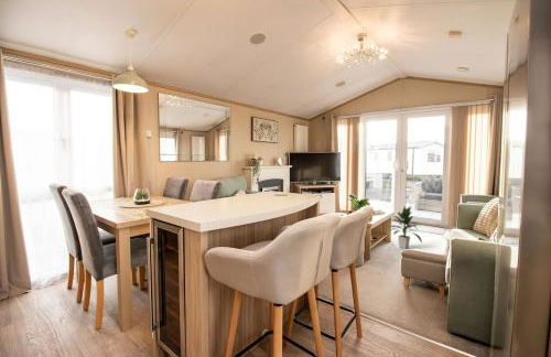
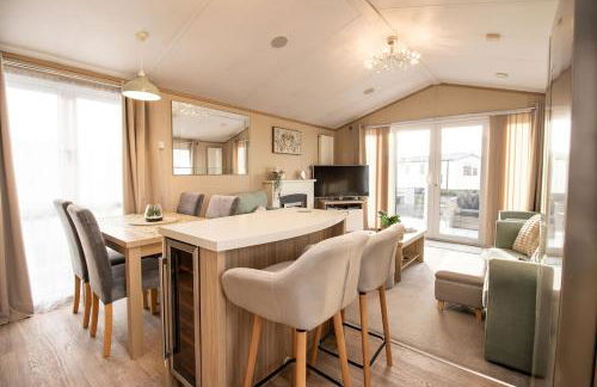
- indoor plant (404, 227)
